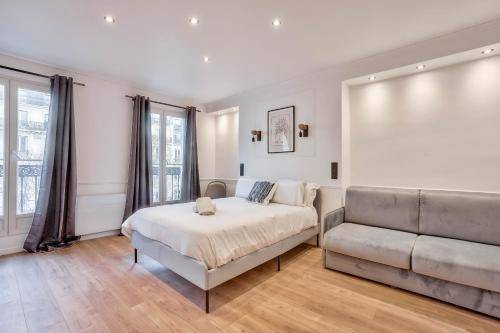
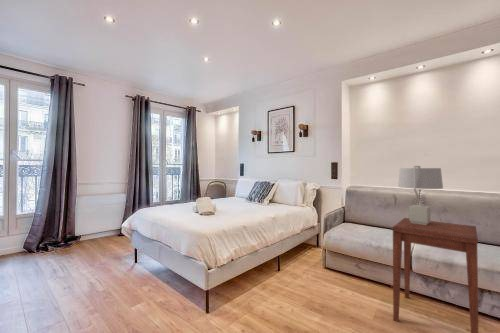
+ table lamp (417, 194)
+ side table (409, 272)
